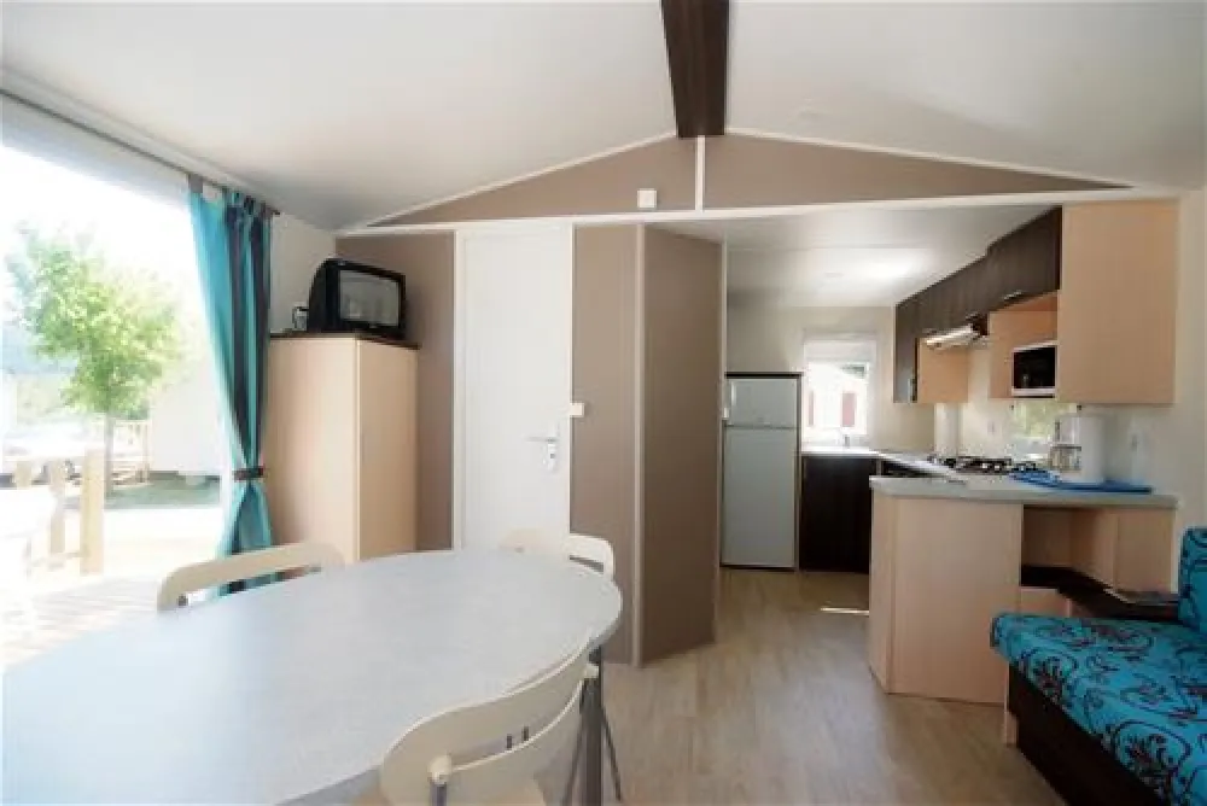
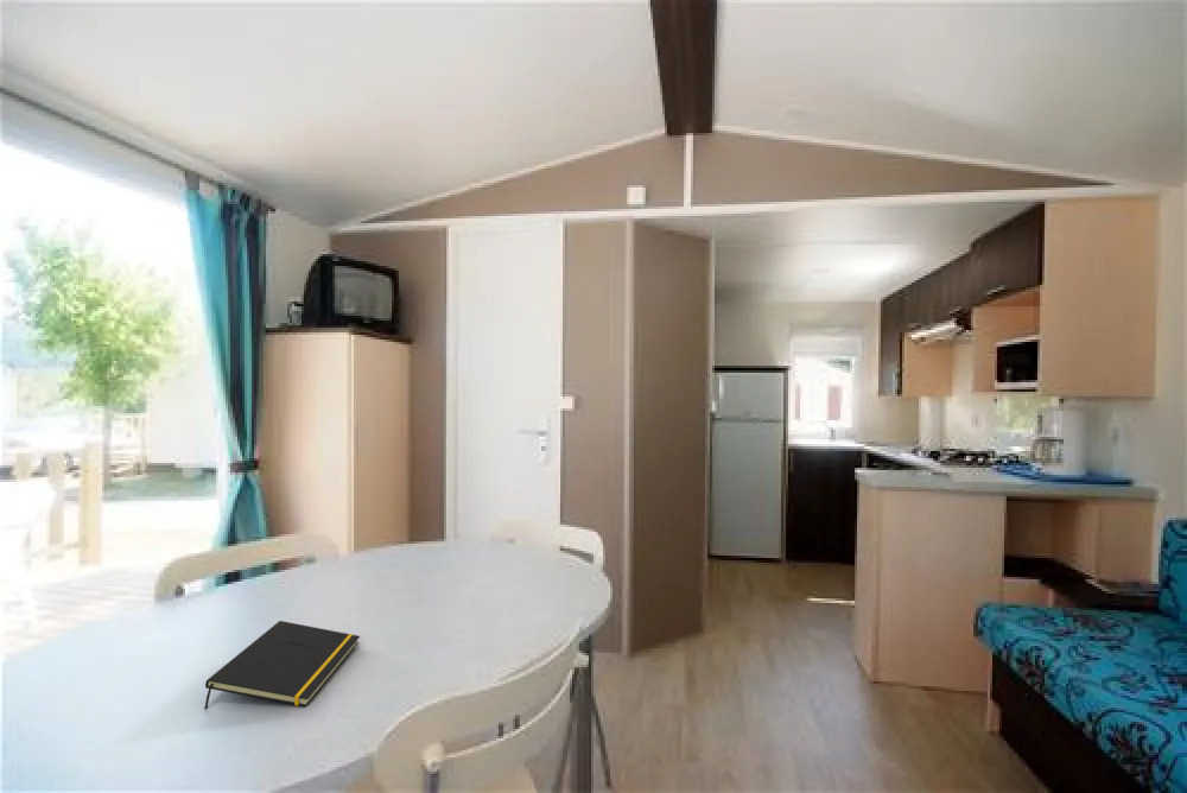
+ notepad (291, 659)
